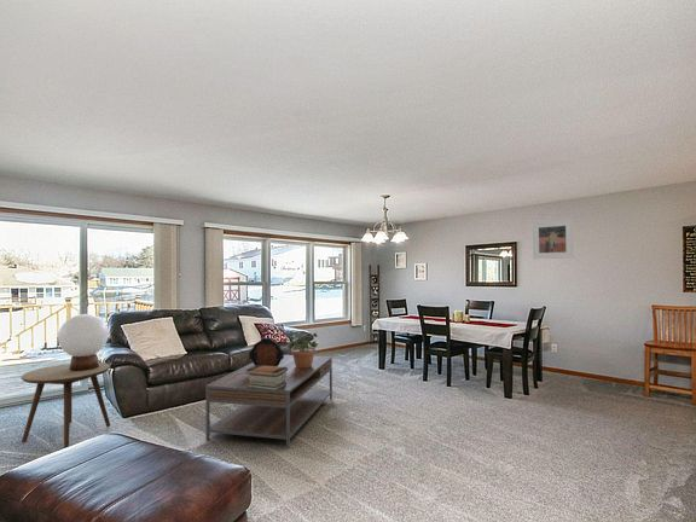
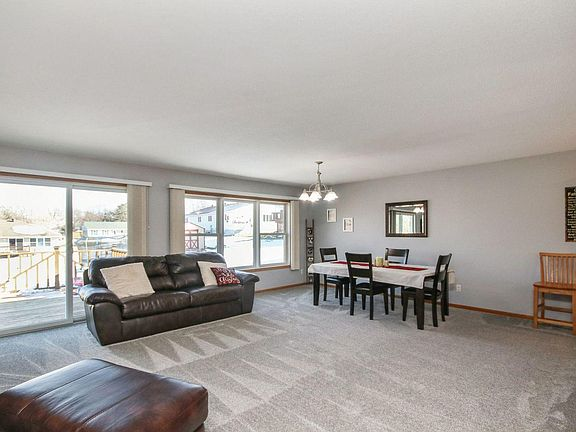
- coffee table (279, 393)
- shield (266, 354)
- potted plant (301, 348)
- side table (68, 401)
- table lamp (83, 341)
- book stack (267, 377)
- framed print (552, 239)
